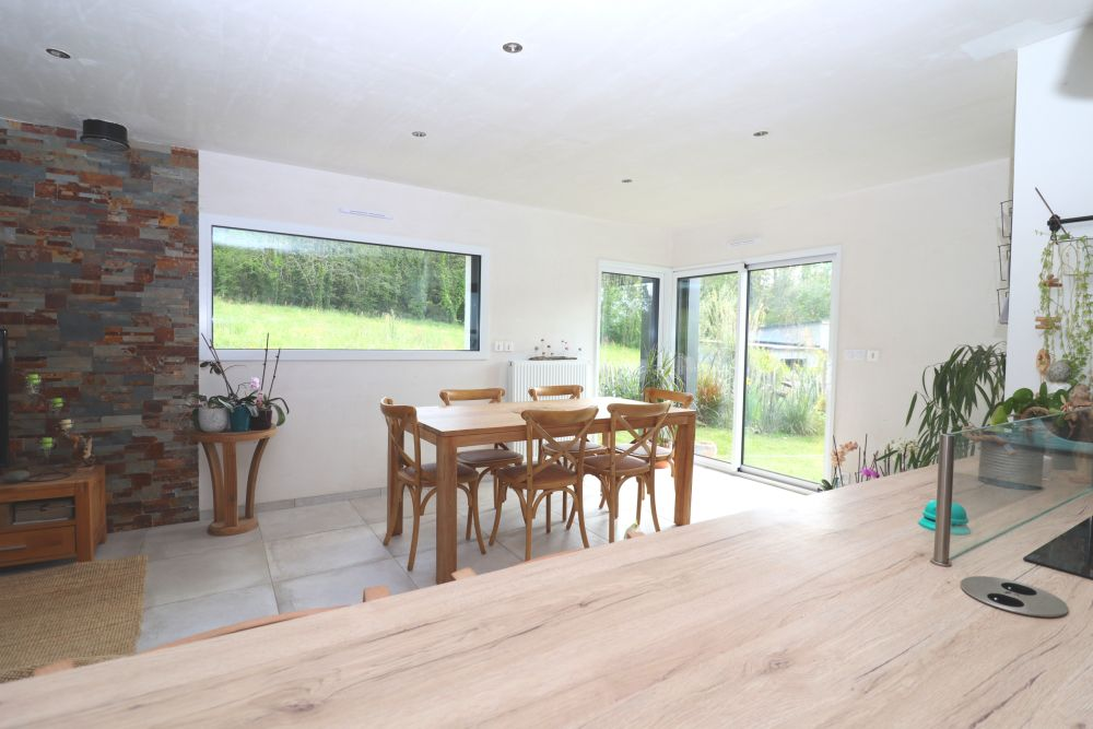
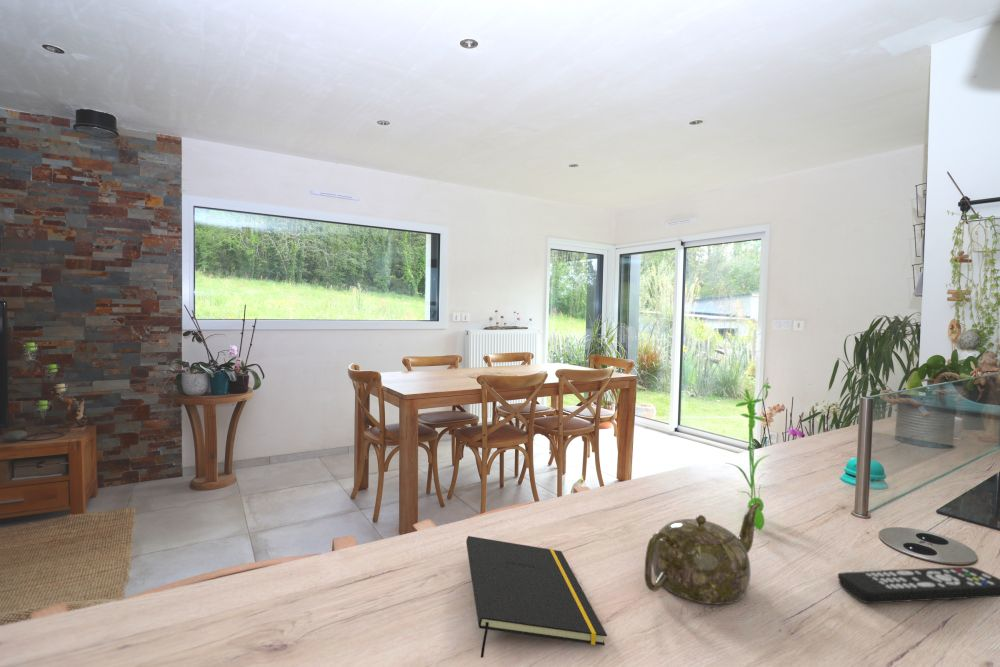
+ remote control (923, 585)
+ teapot (705, 546)
+ notepad (526, 583)
+ plant (753, 450)
